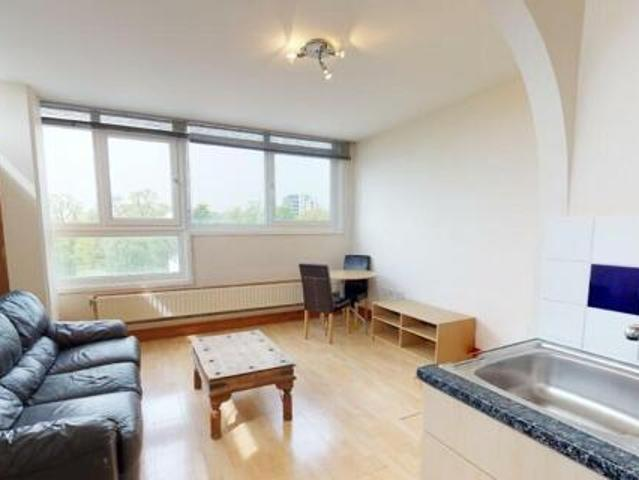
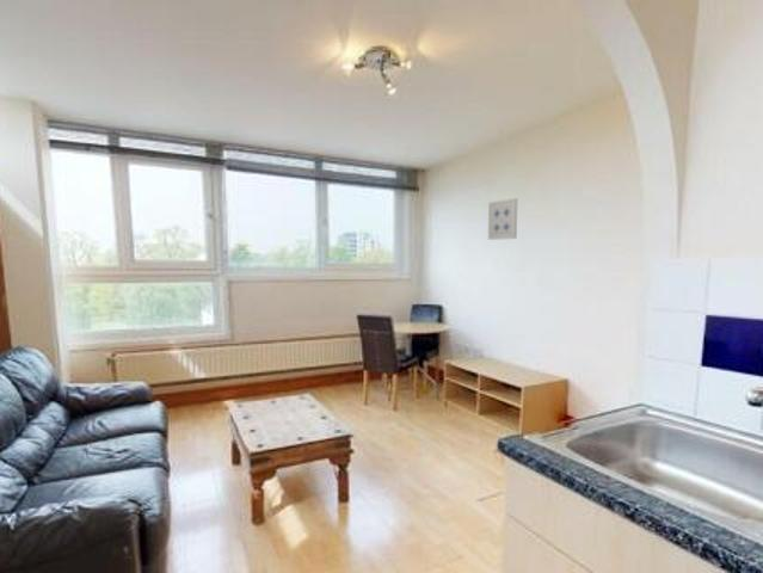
+ wall art (502, 220)
